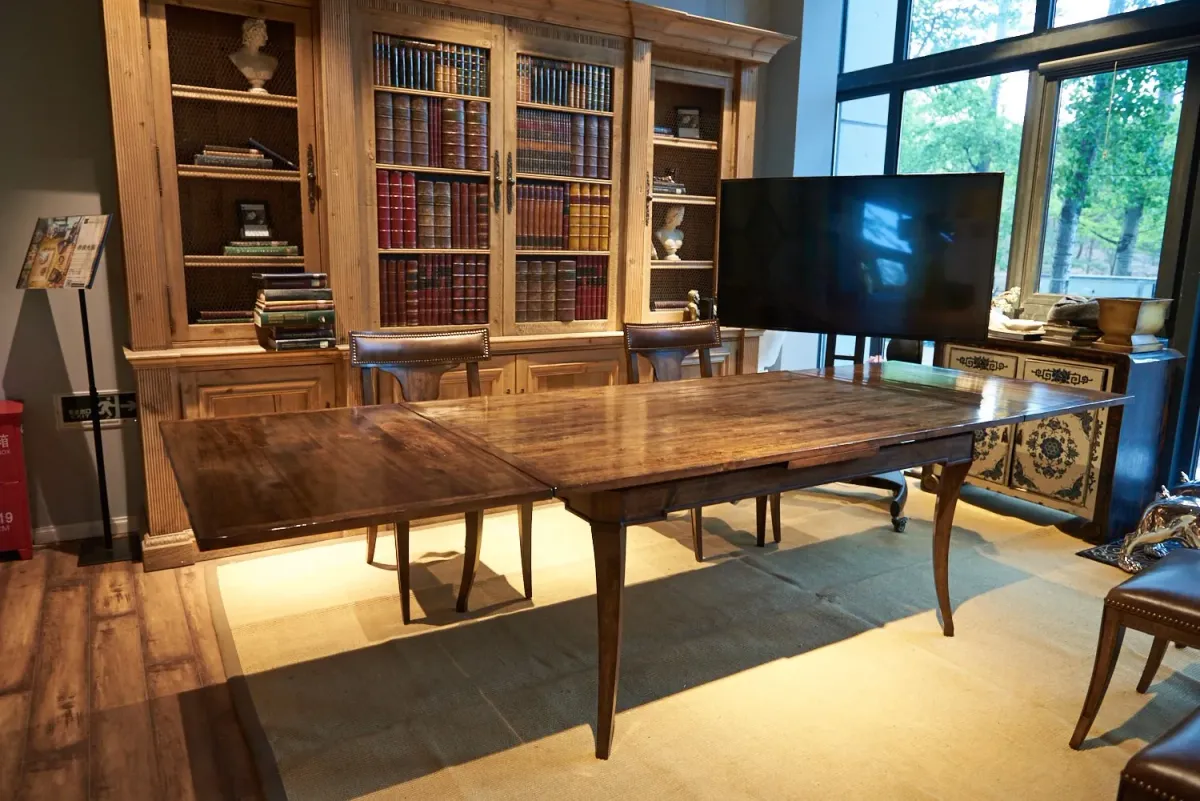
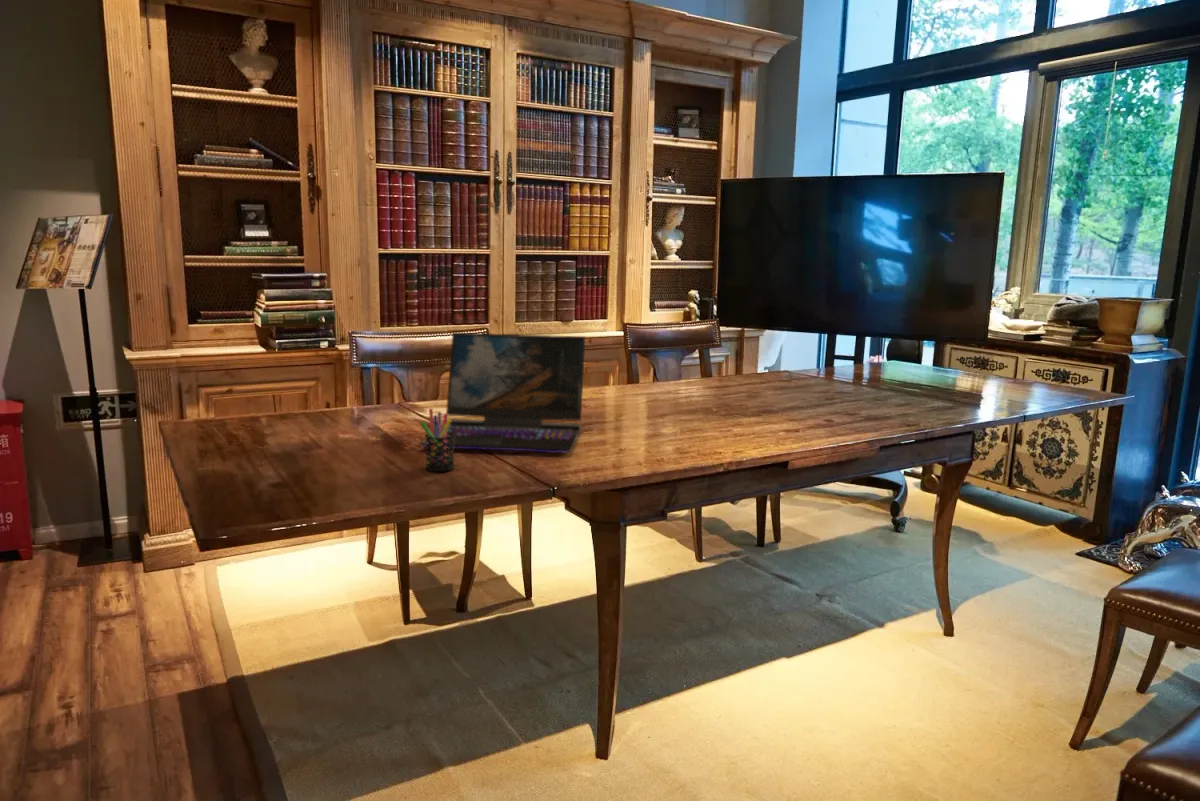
+ laptop (507, 389)
+ pen holder (436, 439)
